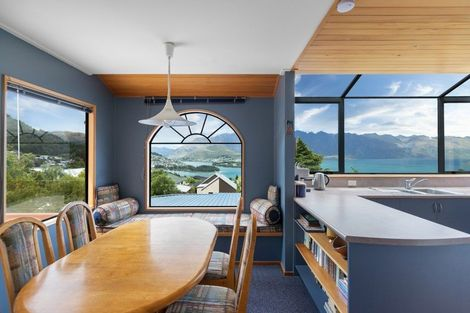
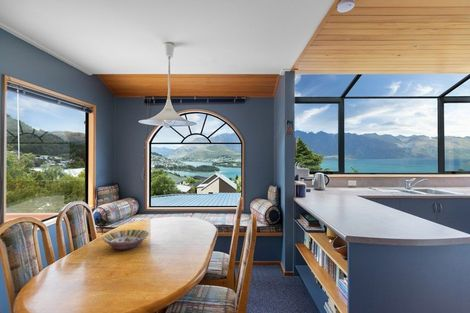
+ serving bowl (126, 240)
